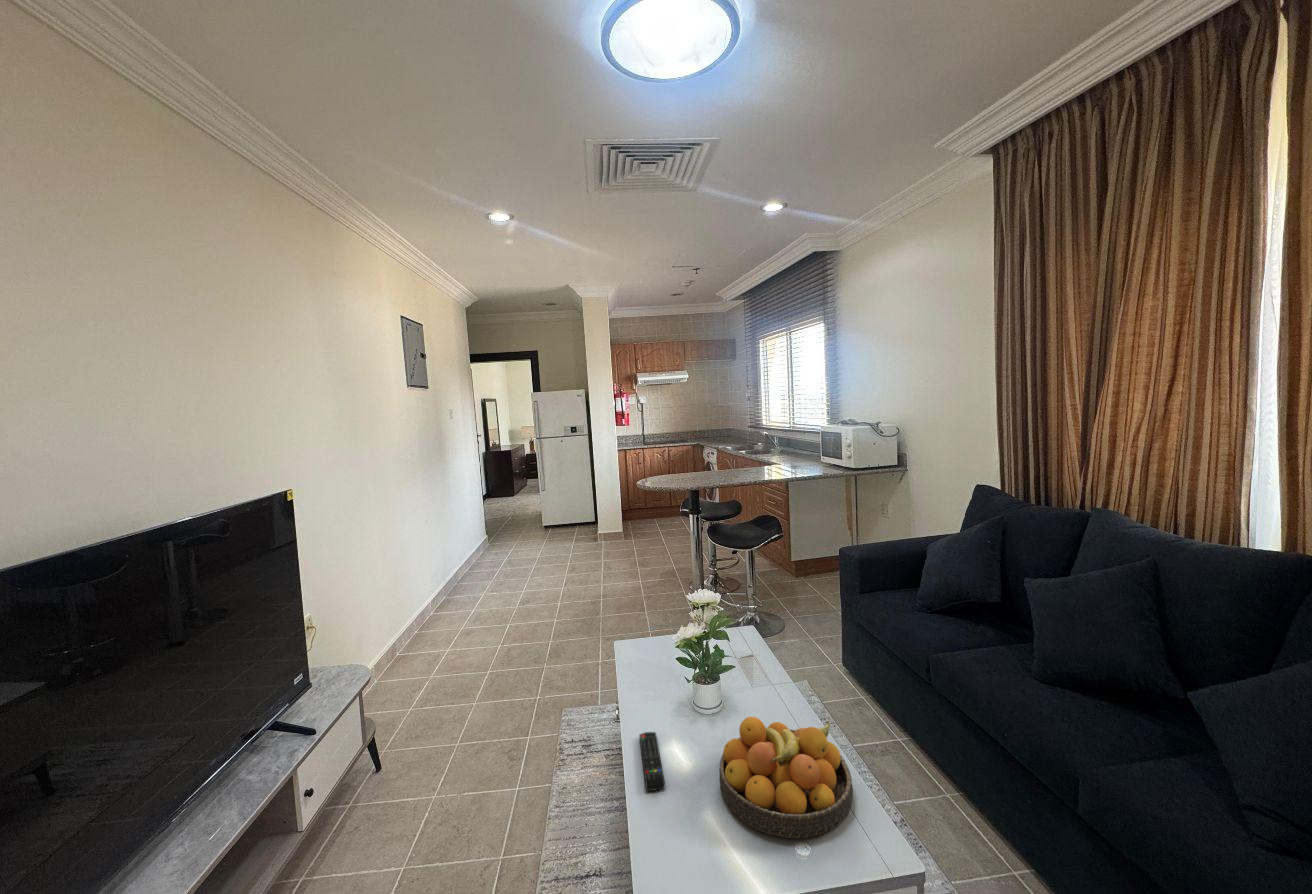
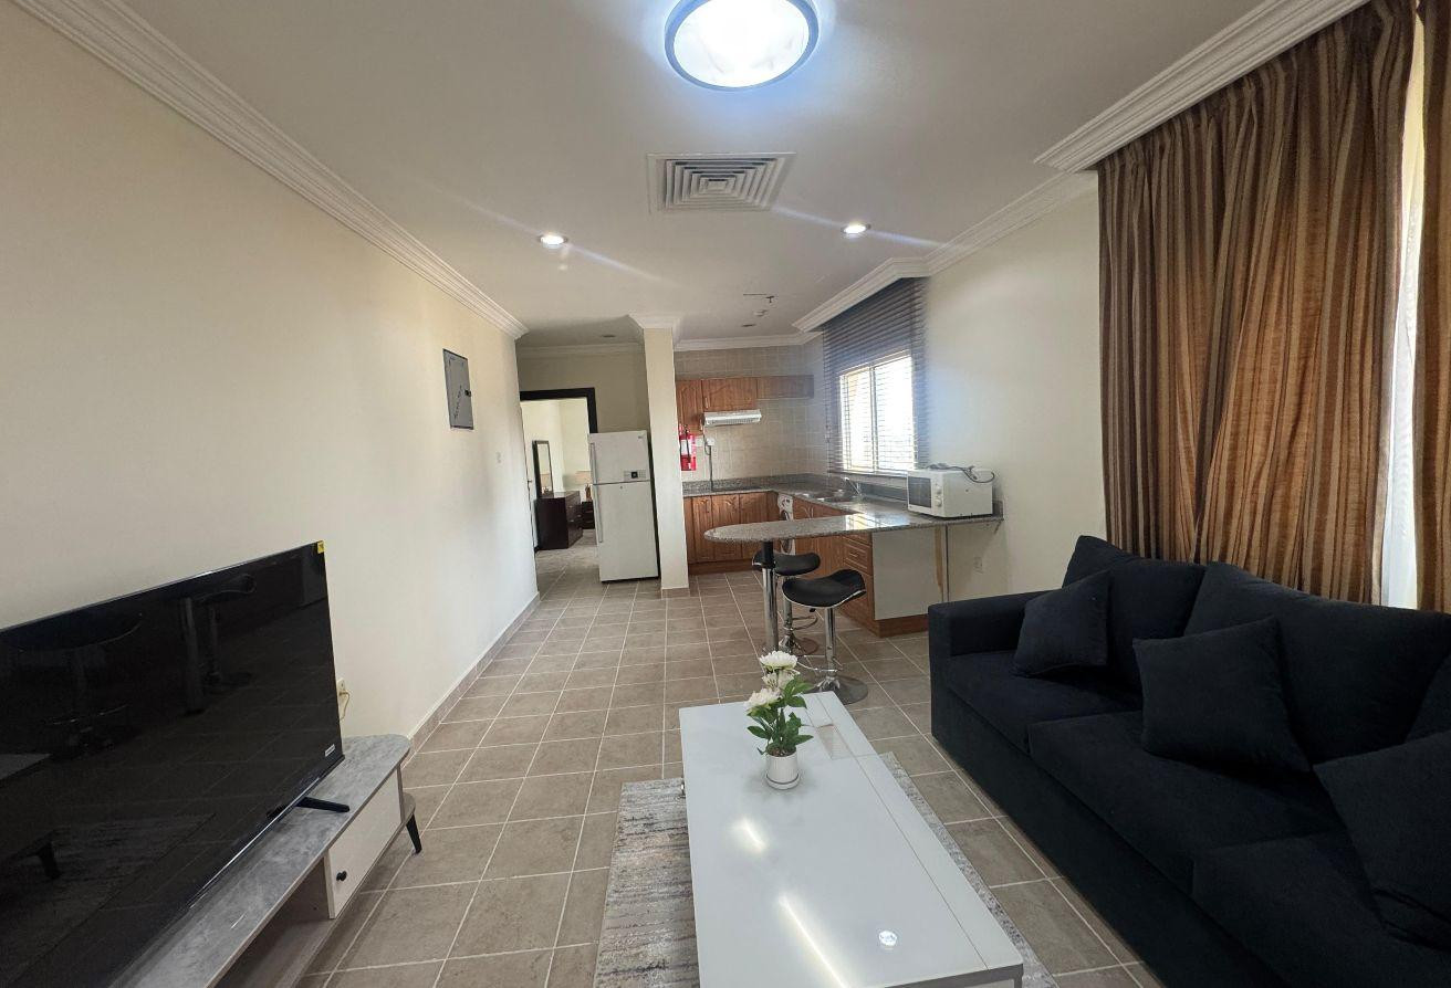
- fruit bowl (783, 759)
- remote control (651, 759)
